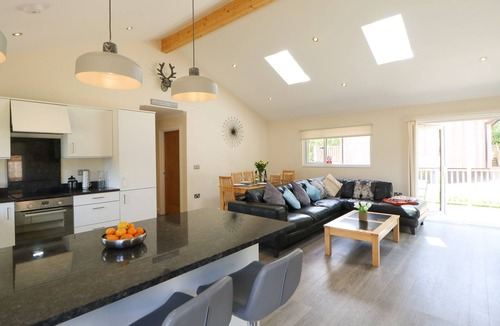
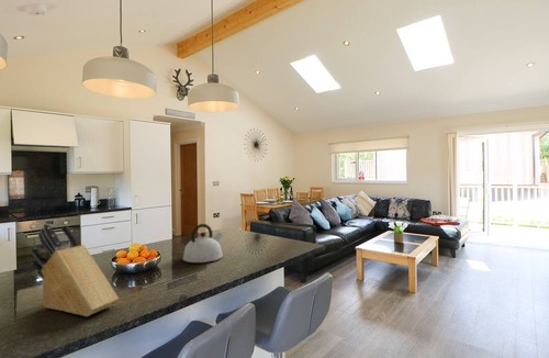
+ kettle (204, 239)
+ knife block (71, 265)
